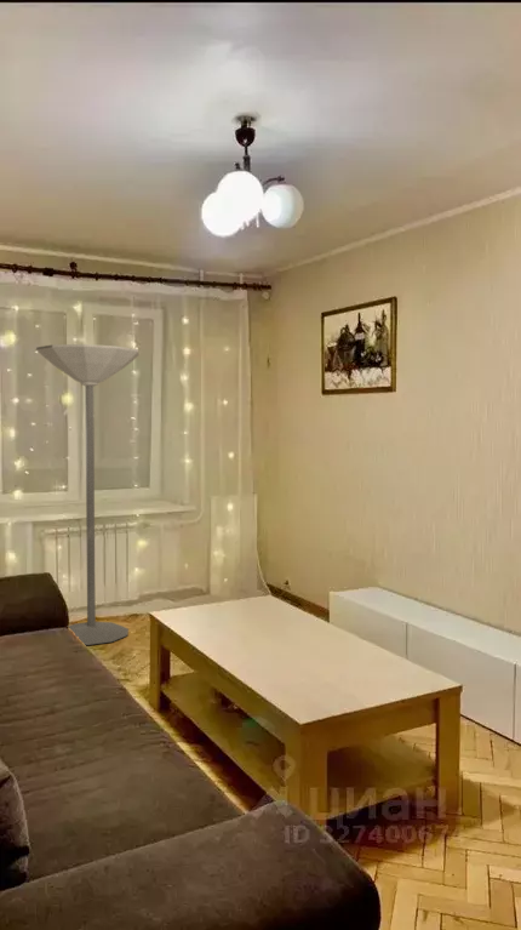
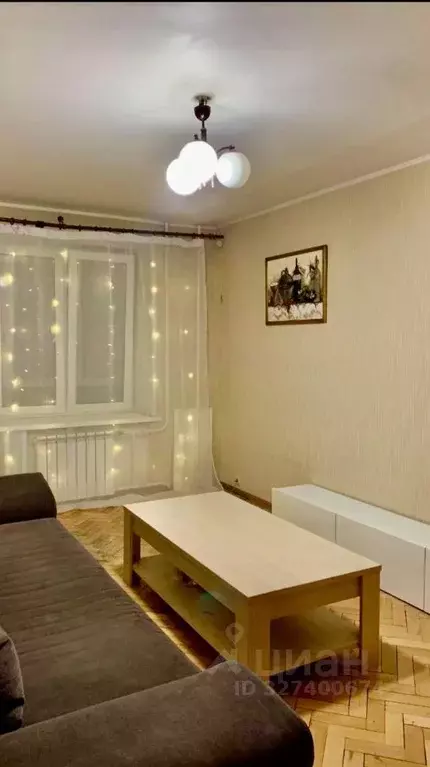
- floor lamp (90, 492)
